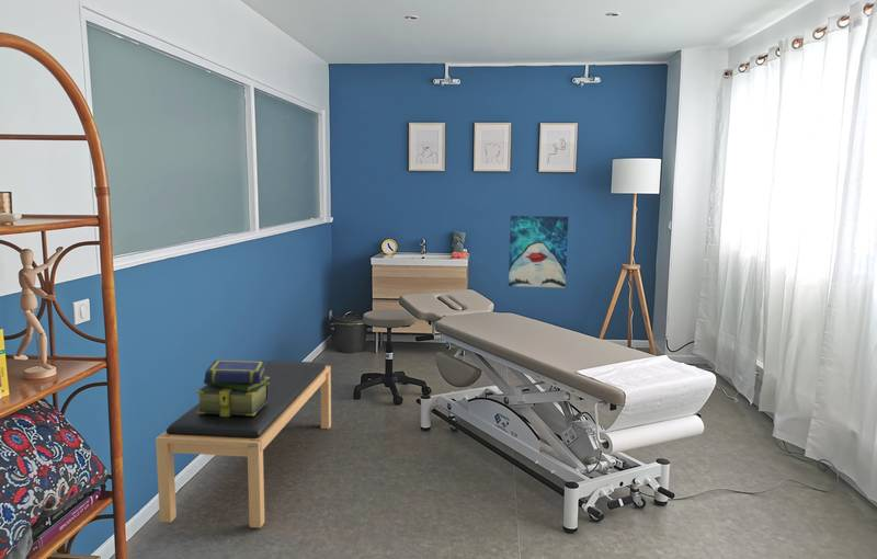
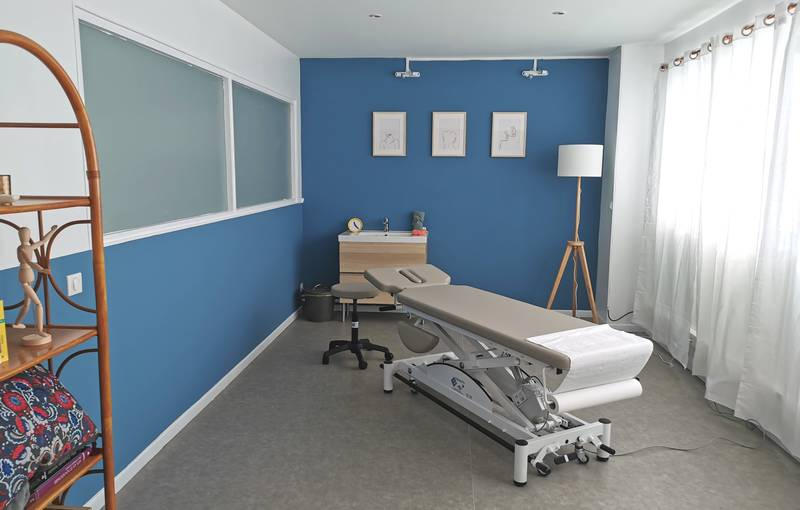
- bench (259, 426)
- stack of books (236, 386)
- wall art (537, 251)
